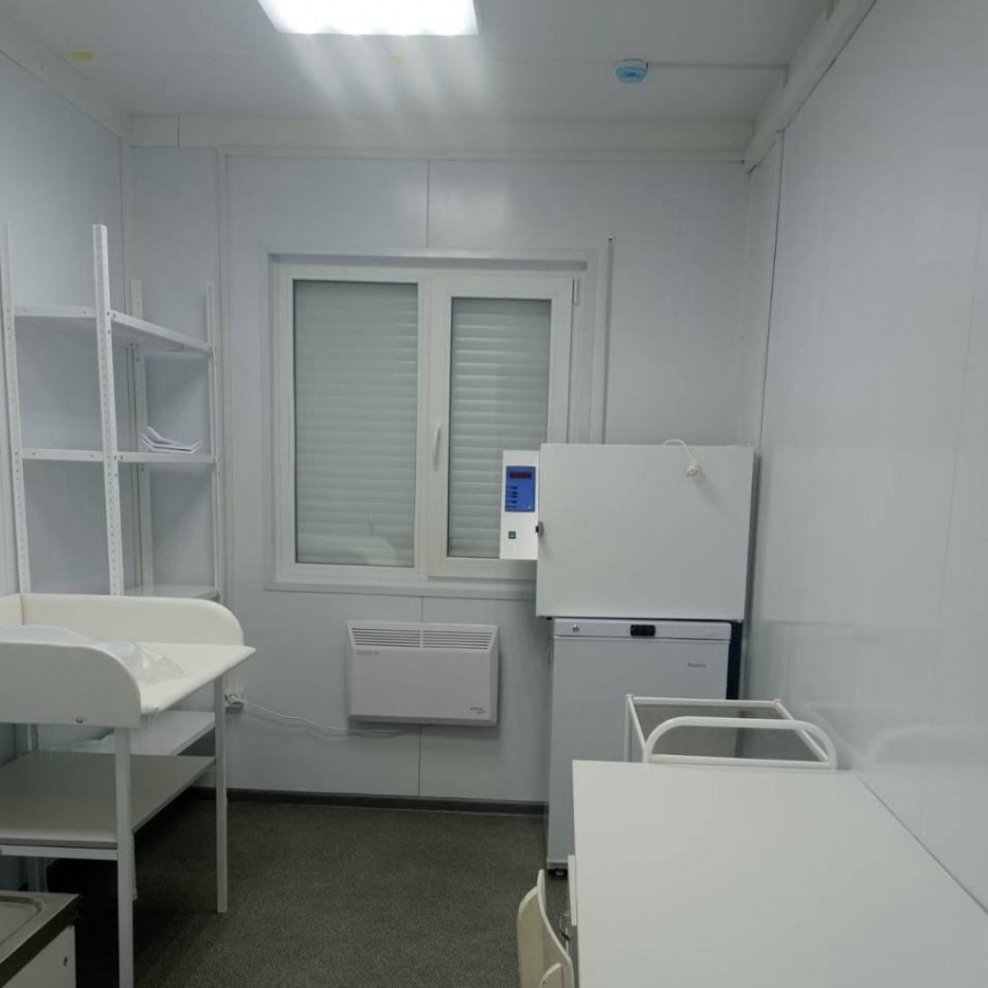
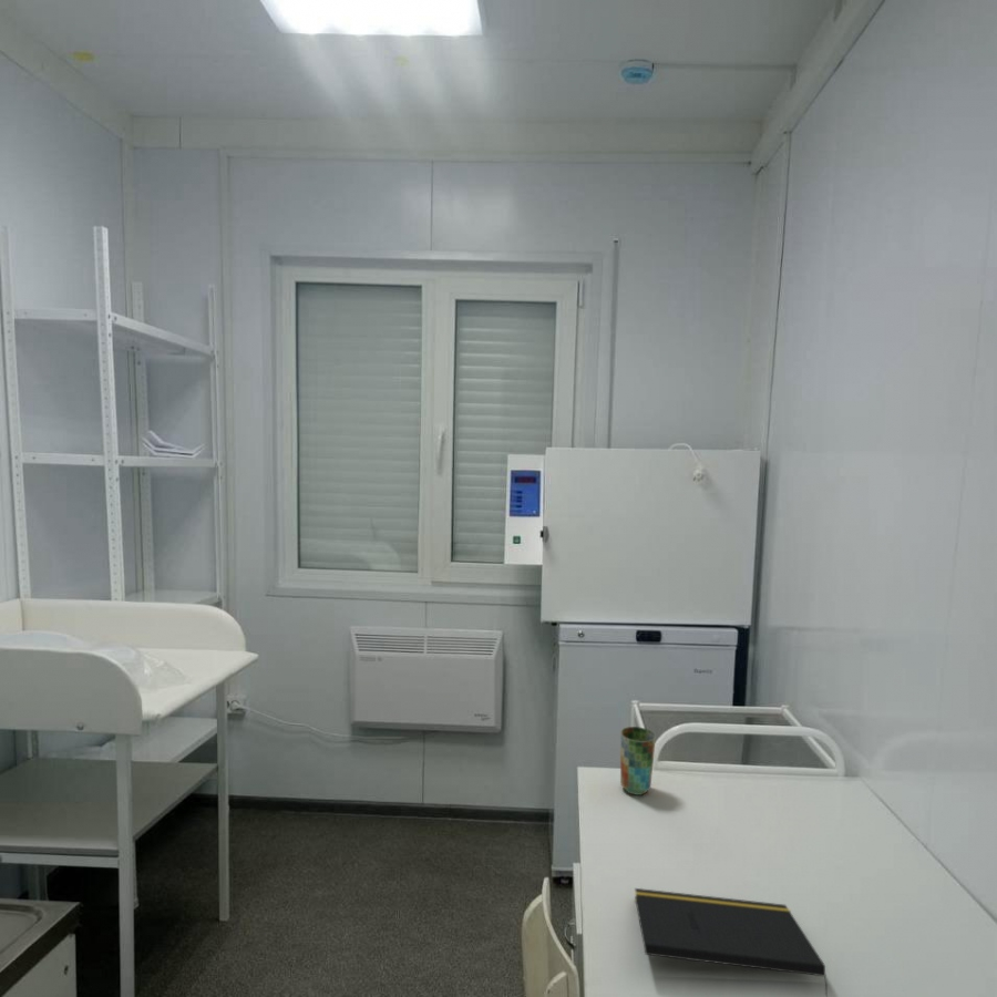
+ cup (636, 761)
+ notepad (720, 927)
